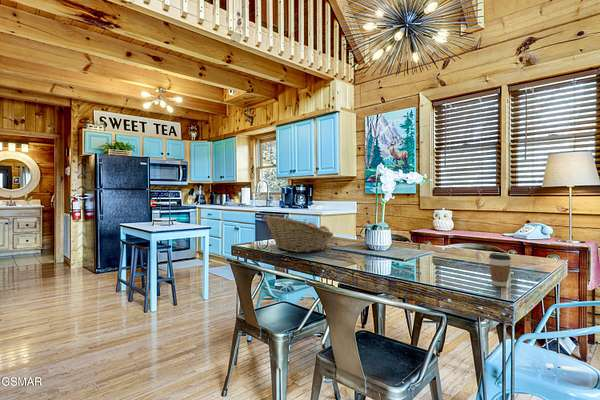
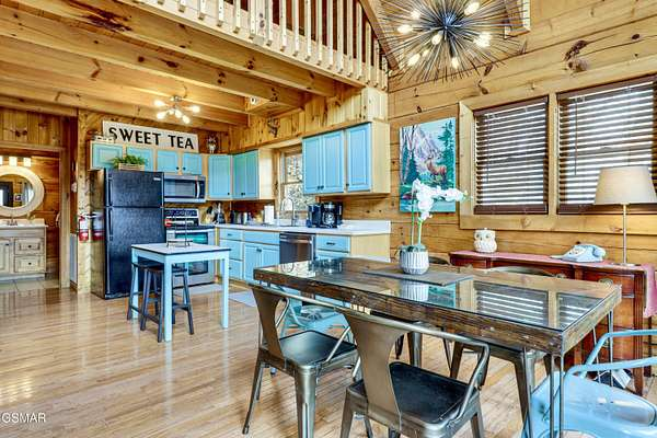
- fruit basket (297, 231)
- coffee cup (499, 269)
